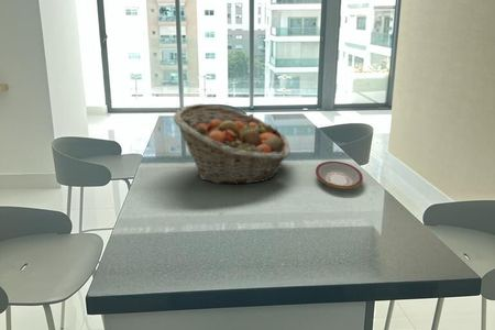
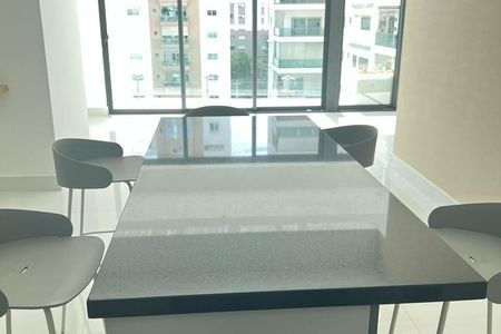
- fruit basket (233, 140)
- plate (338, 176)
